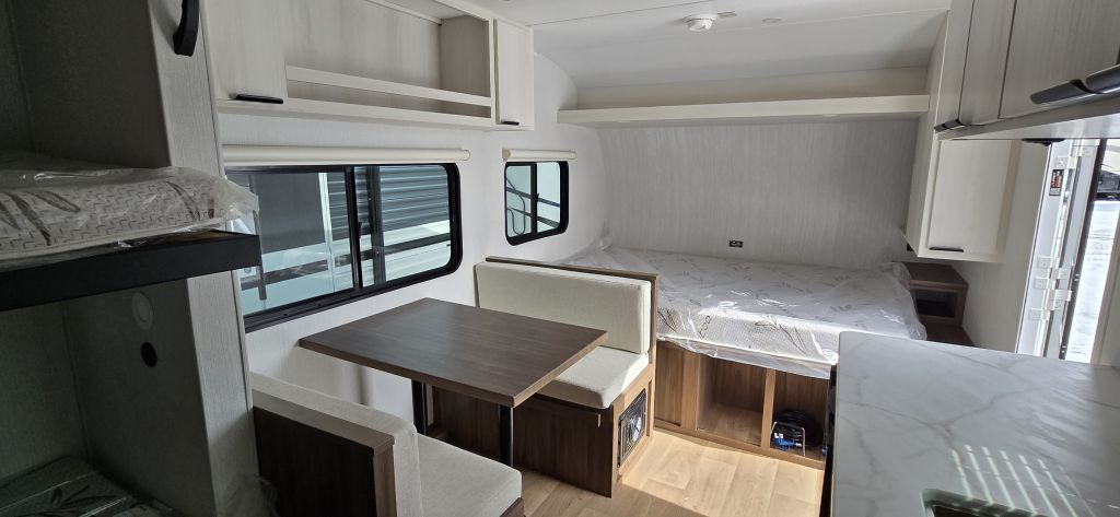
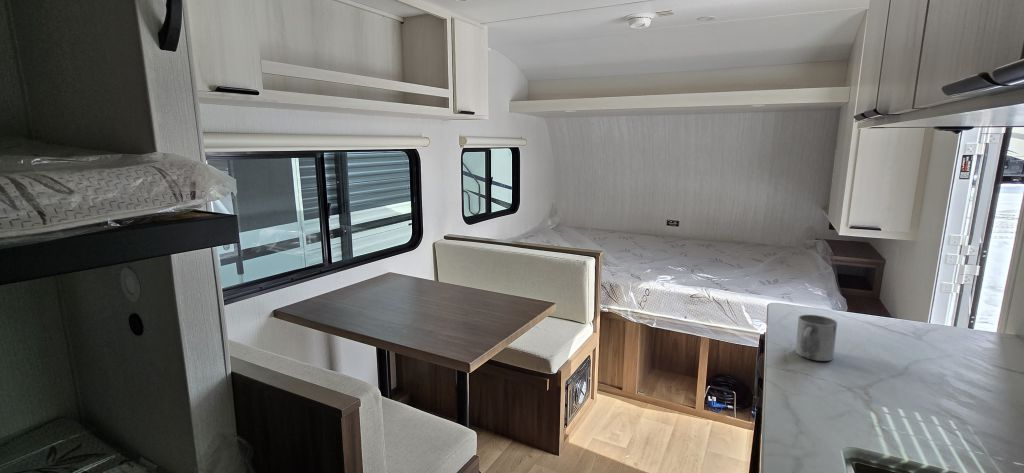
+ mug (813, 338)
